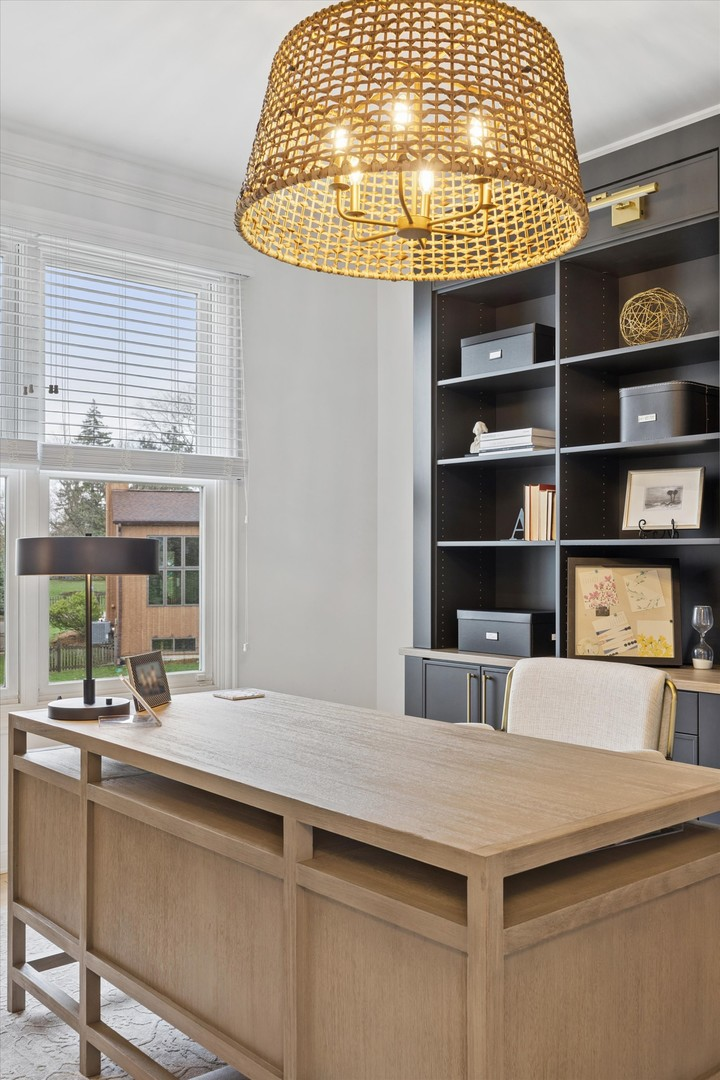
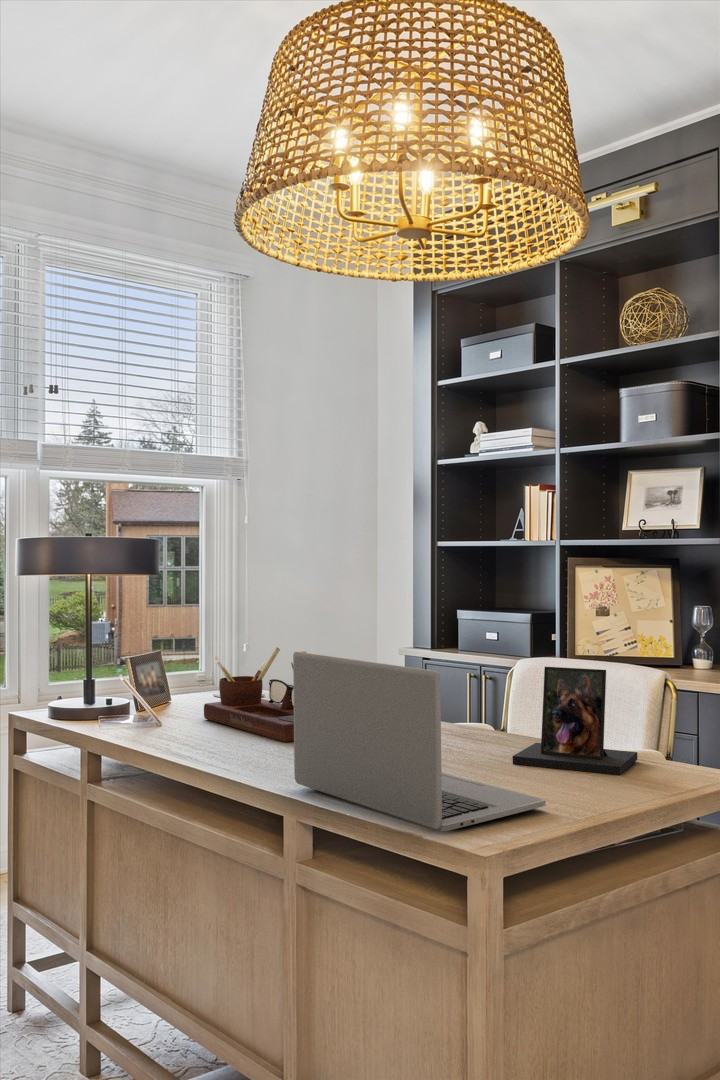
+ desk organizer (269, 684)
+ laptop (413, 727)
+ photo frame (575, 714)
